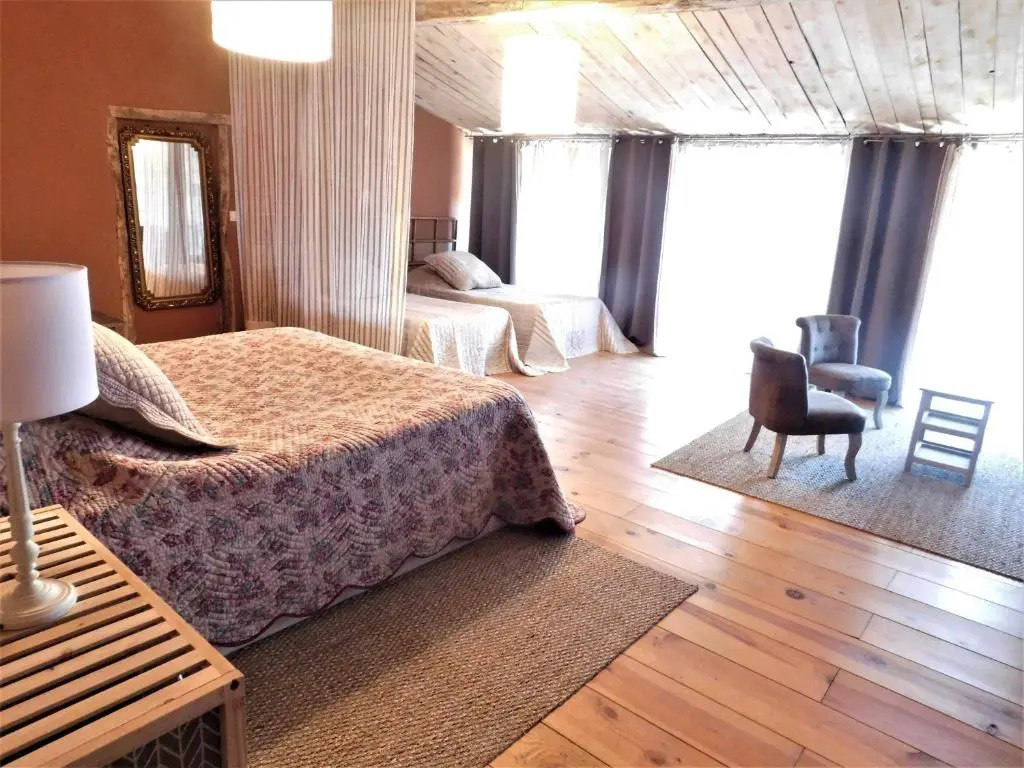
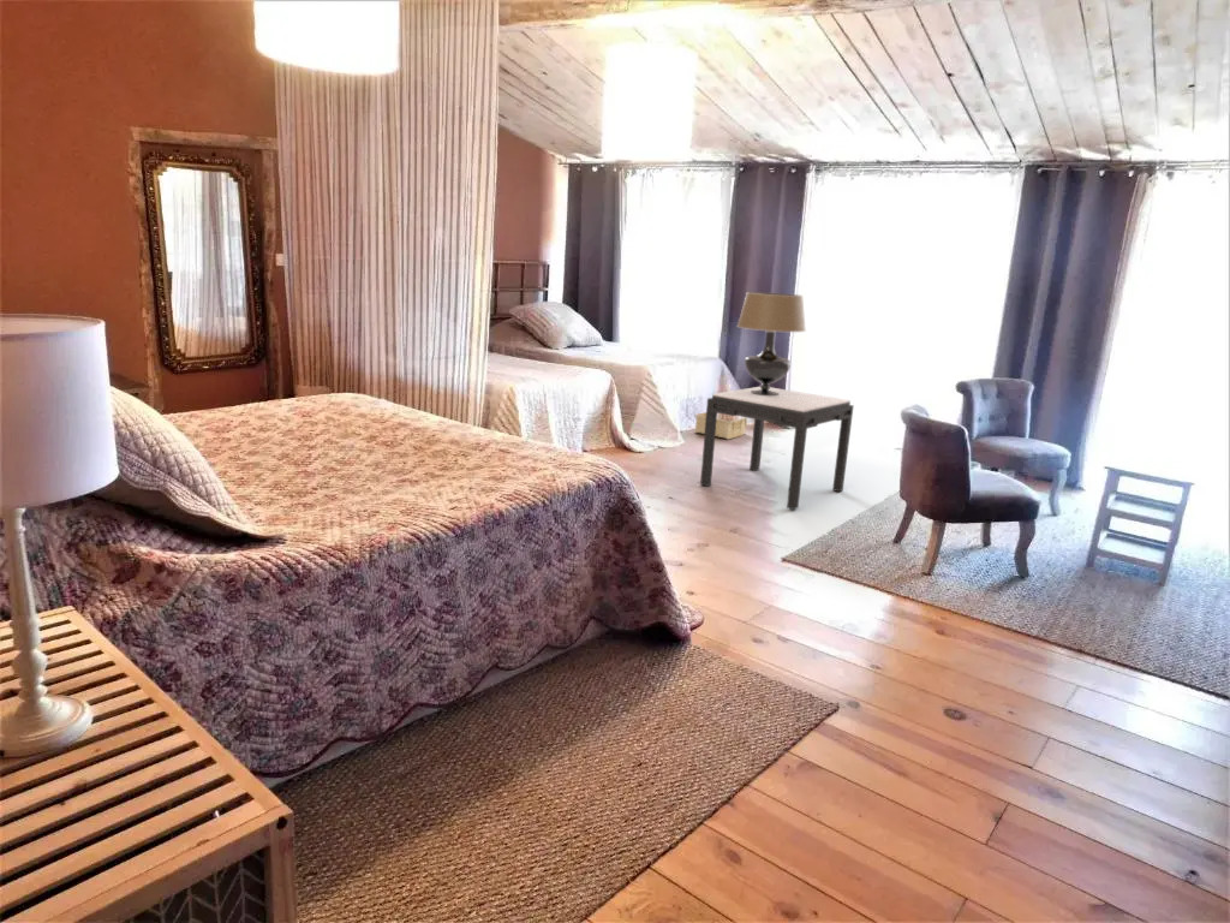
+ side table (762, 441)
+ storage bin (721, 424)
+ table lamp (769, 344)
